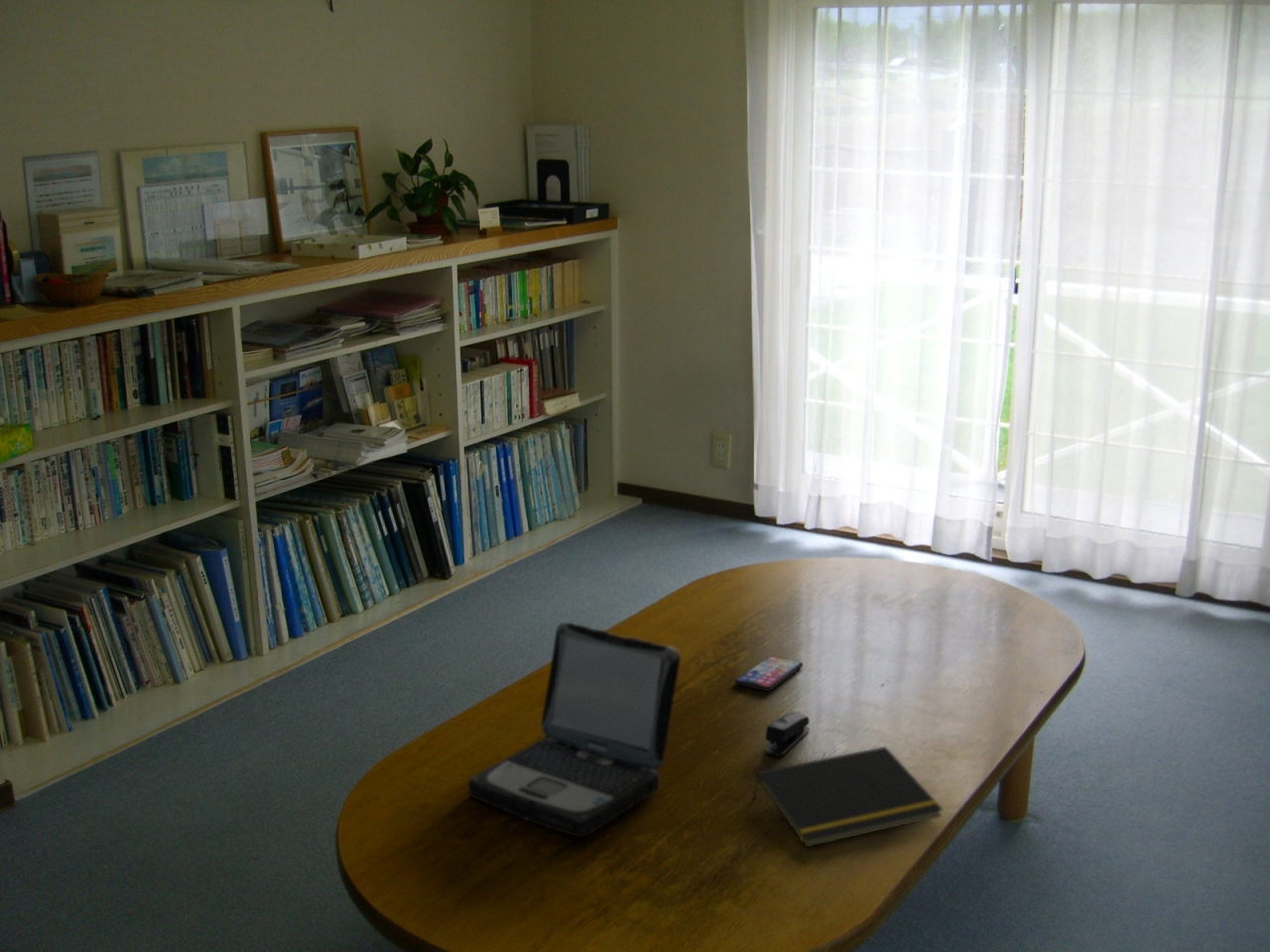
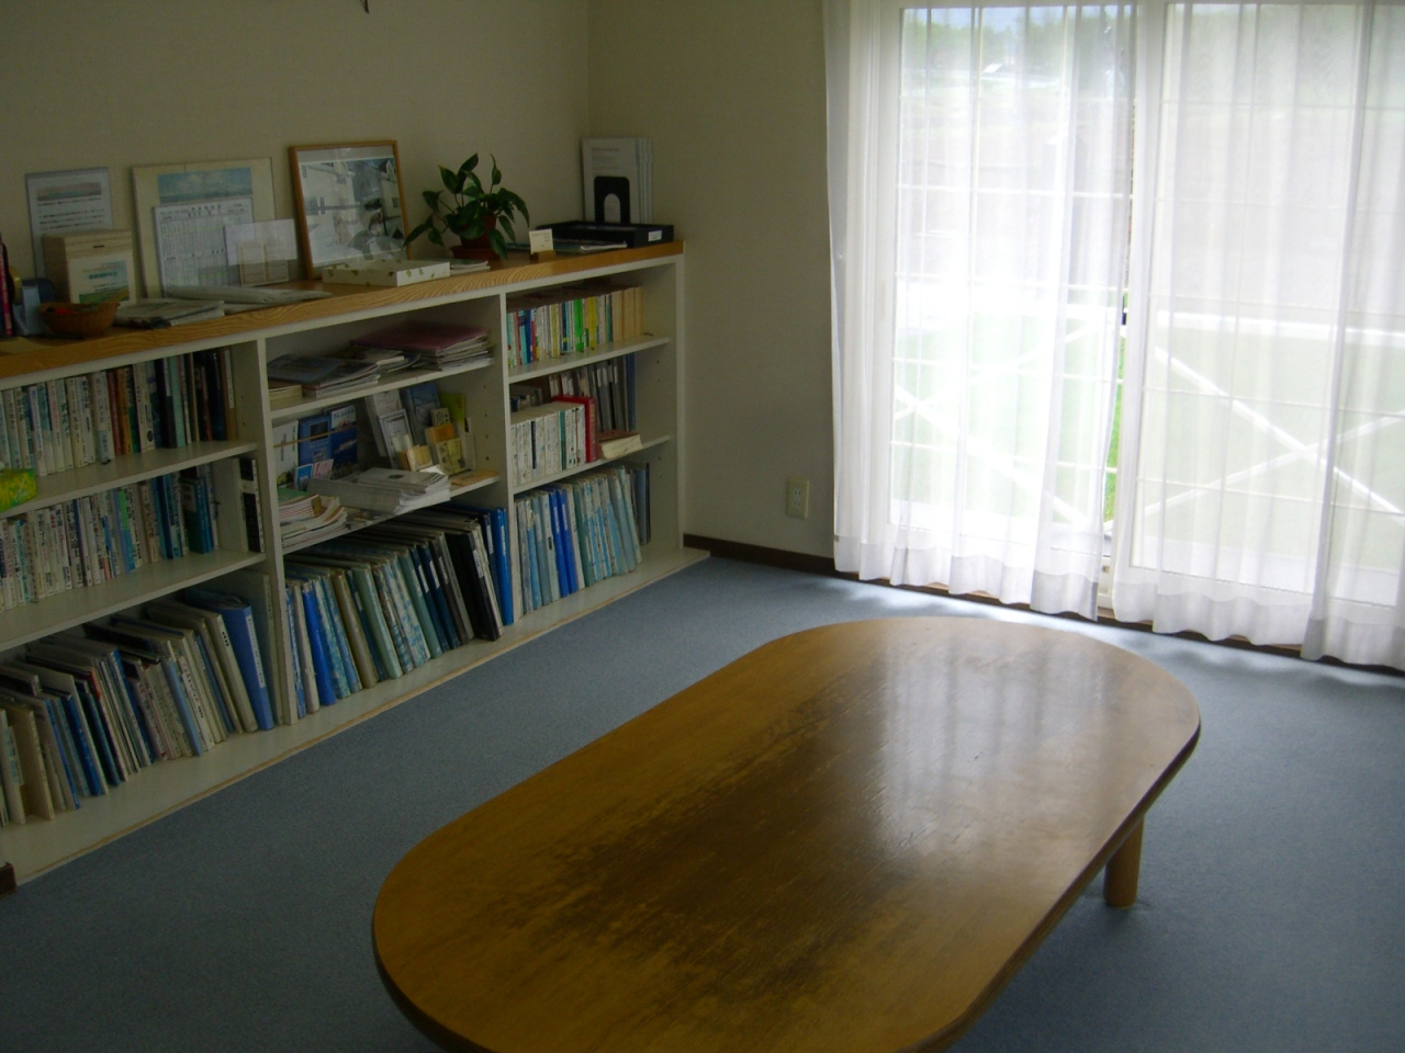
- laptop (573, 720)
- notepad (847, 793)
- smartphone (769, 672)
- stapler (787, 728)
